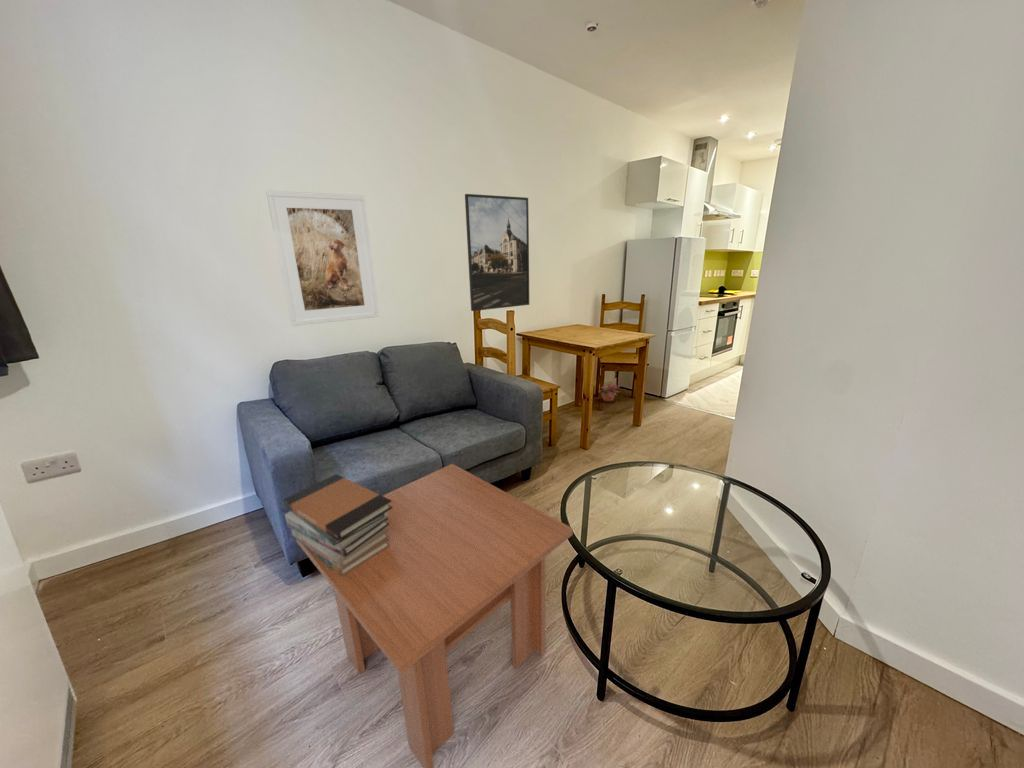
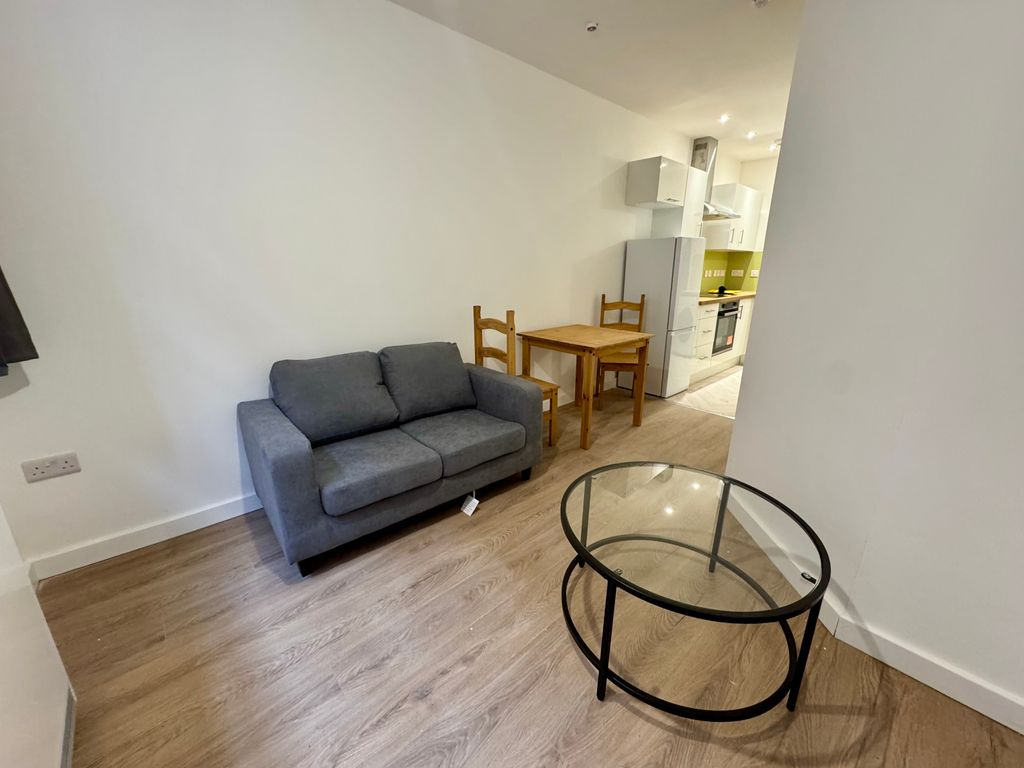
- potted plant (608, 389)
- book stack (338, 520)
- coffee table (440, 597)
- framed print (328, 260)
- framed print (499, 254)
